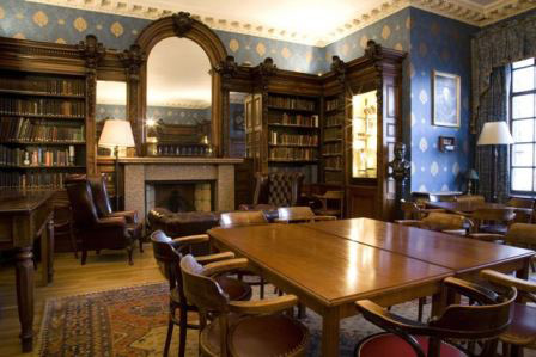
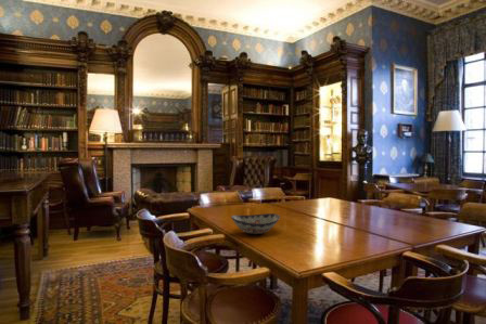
+ decorative bowl (255, 223)
